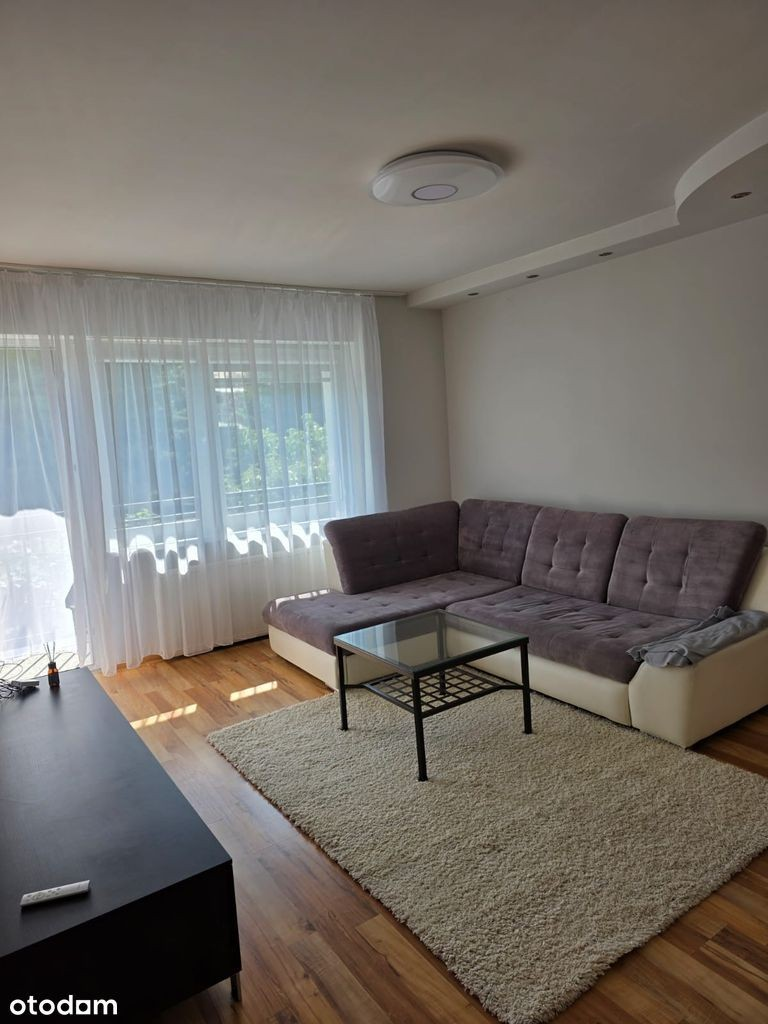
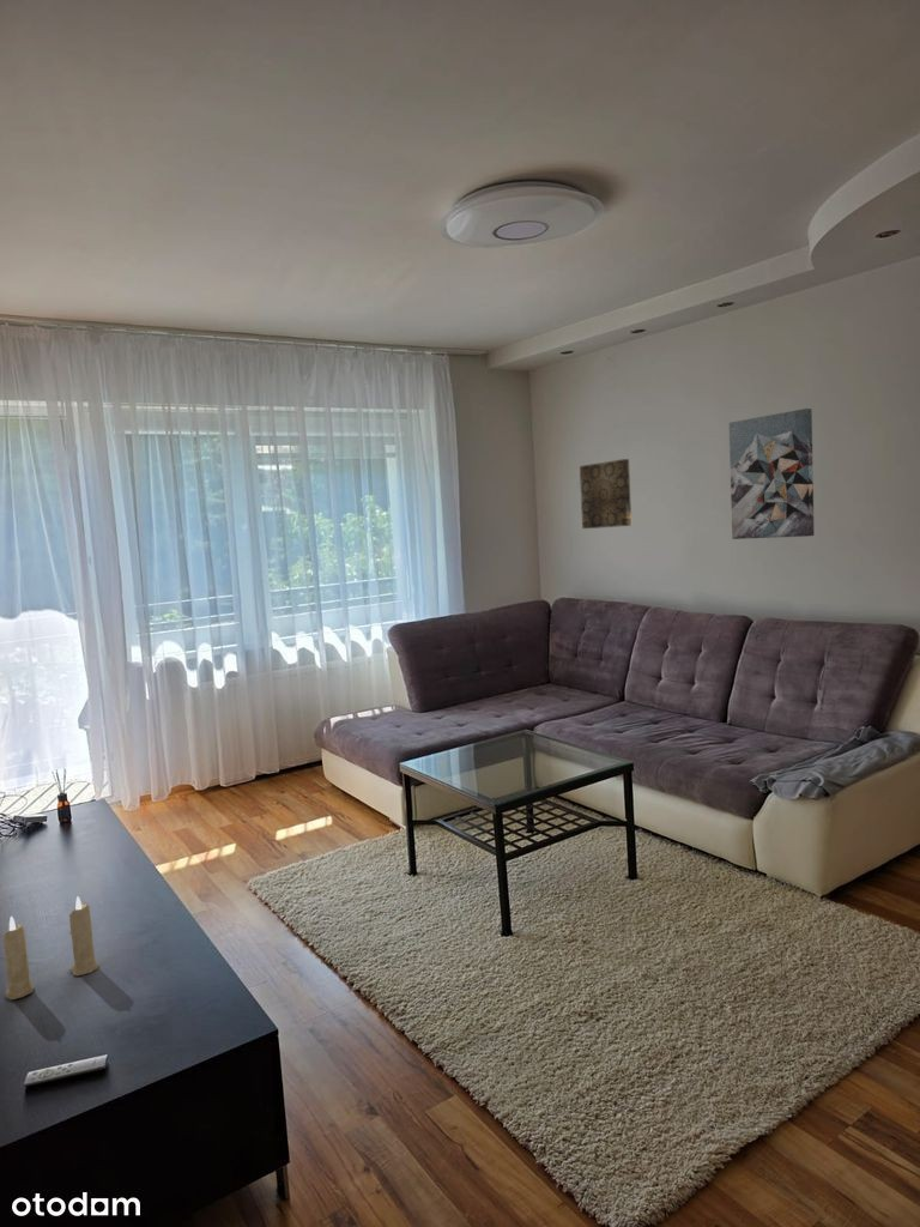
+ candle (25, 942)
+ wall art (604, 495)
+ wall art (769, 477)
